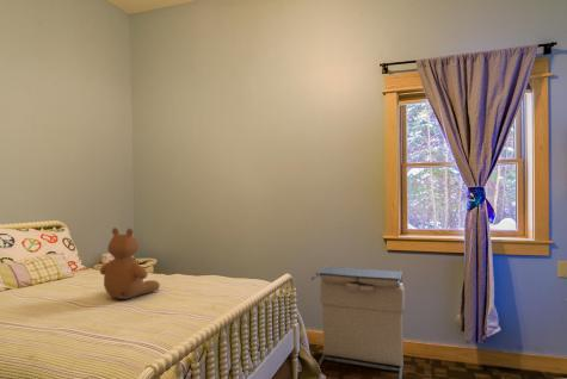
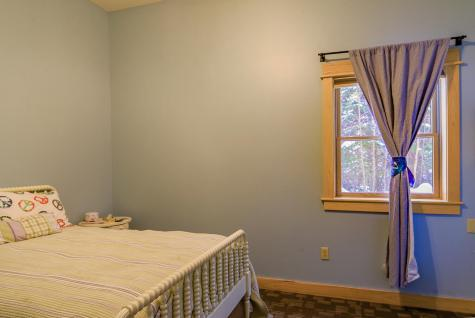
- laundry hamper (358, 322)
- teddy bear (130, 261)
